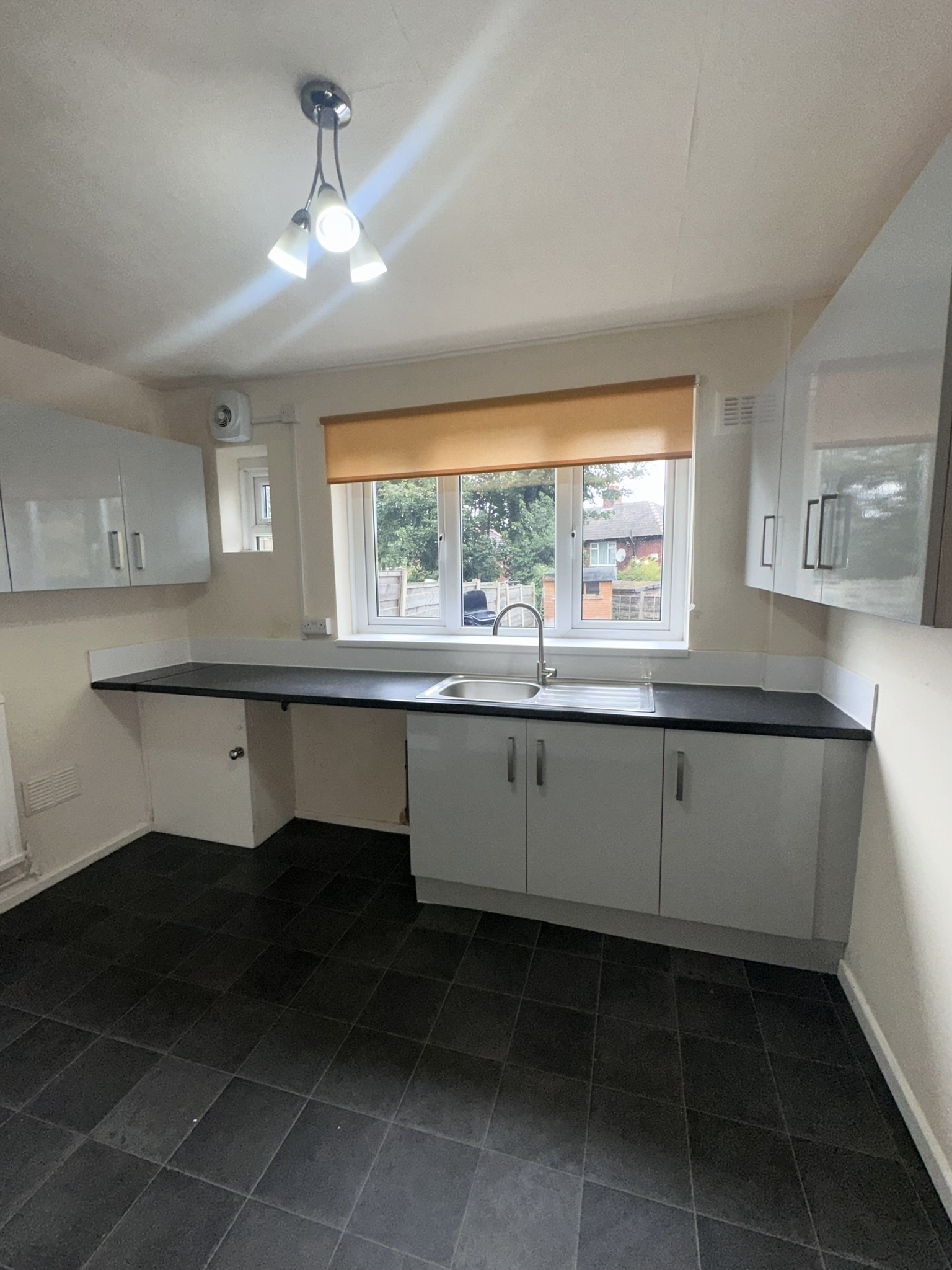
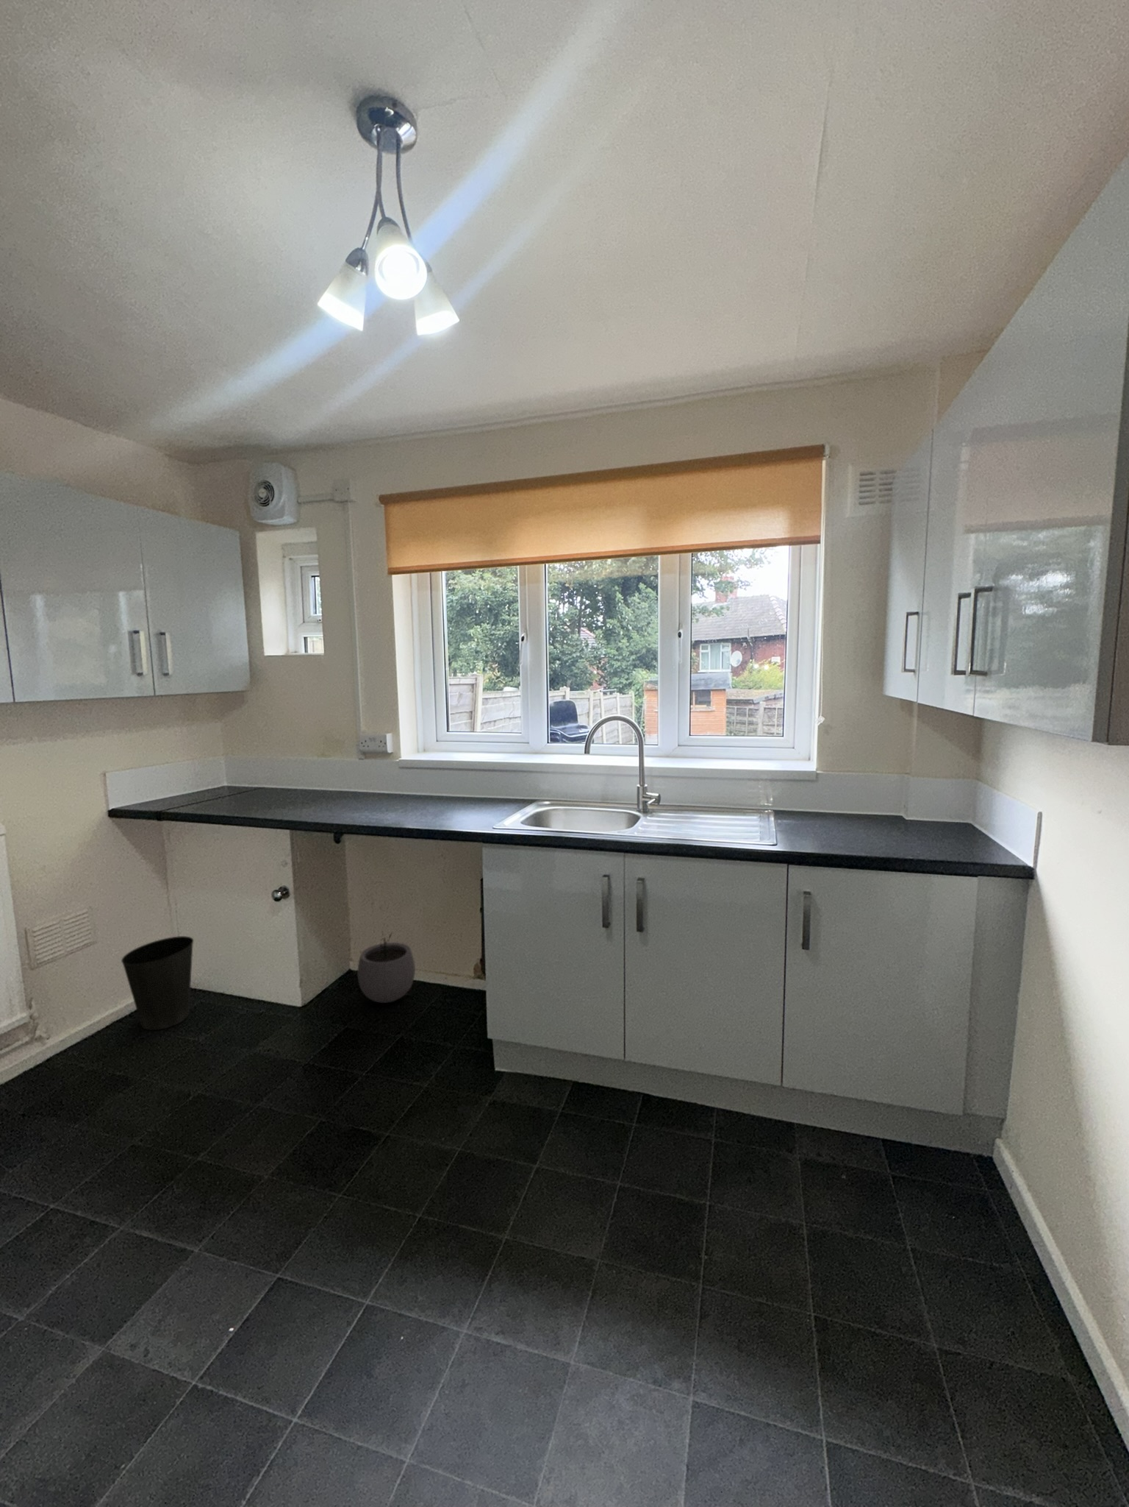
+ waste basket (161, 985)
+ plant pot (385, 965)
